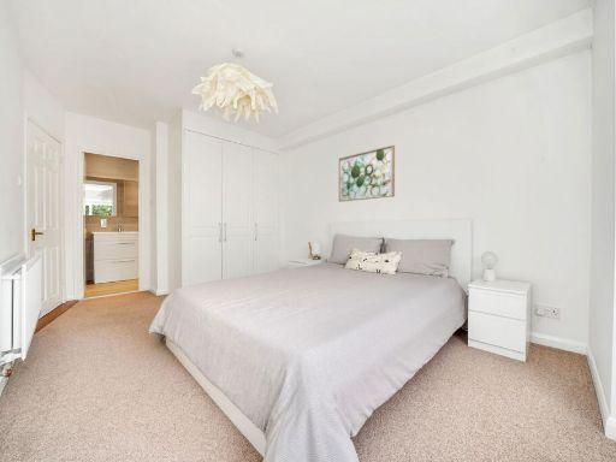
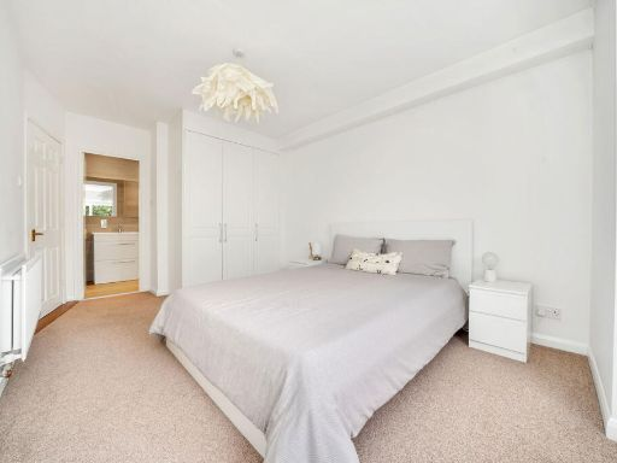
- wall art (363, 176)
